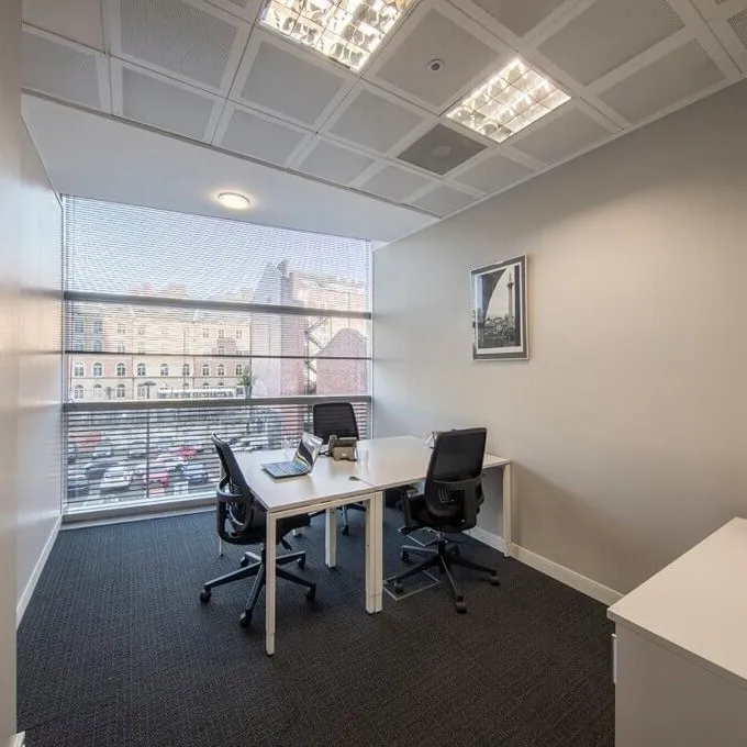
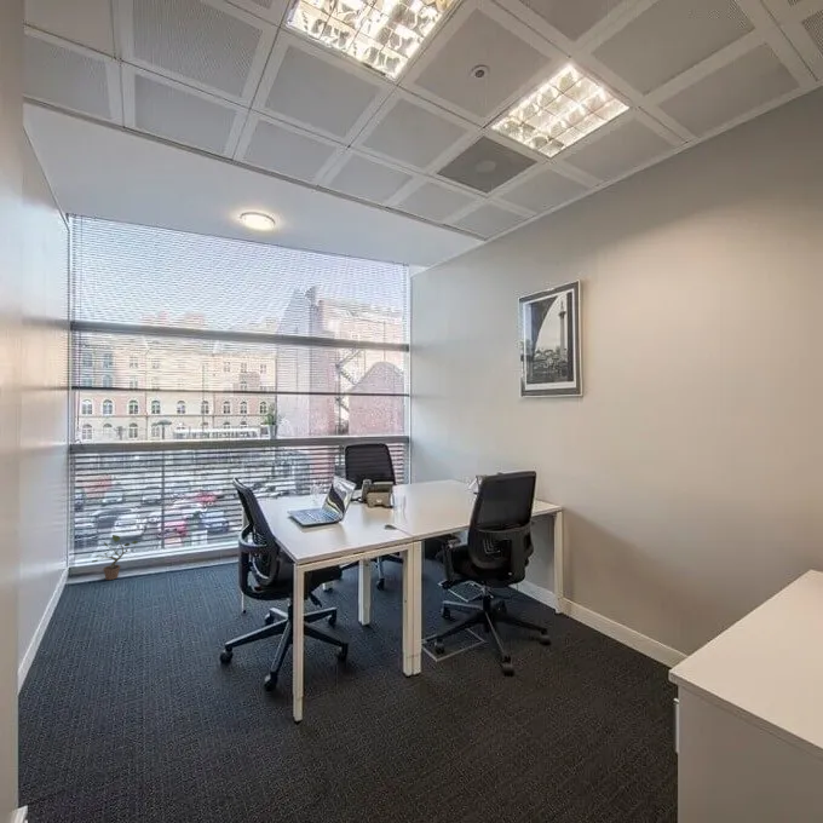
+ potted plant (114, 557)
